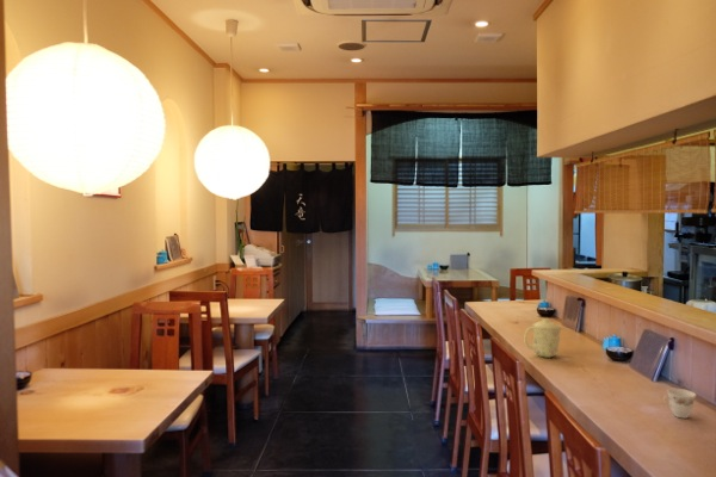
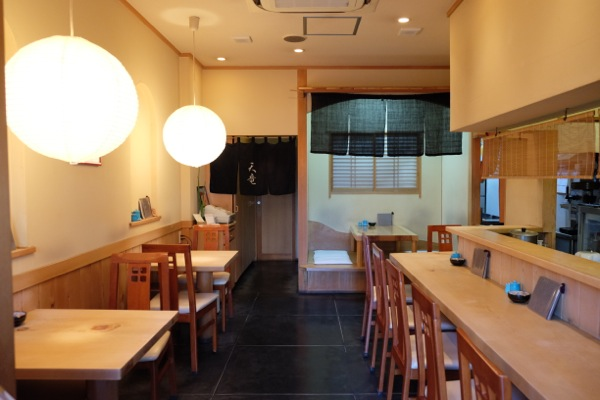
- mug (543, 336)
- teacup (678, 403)
